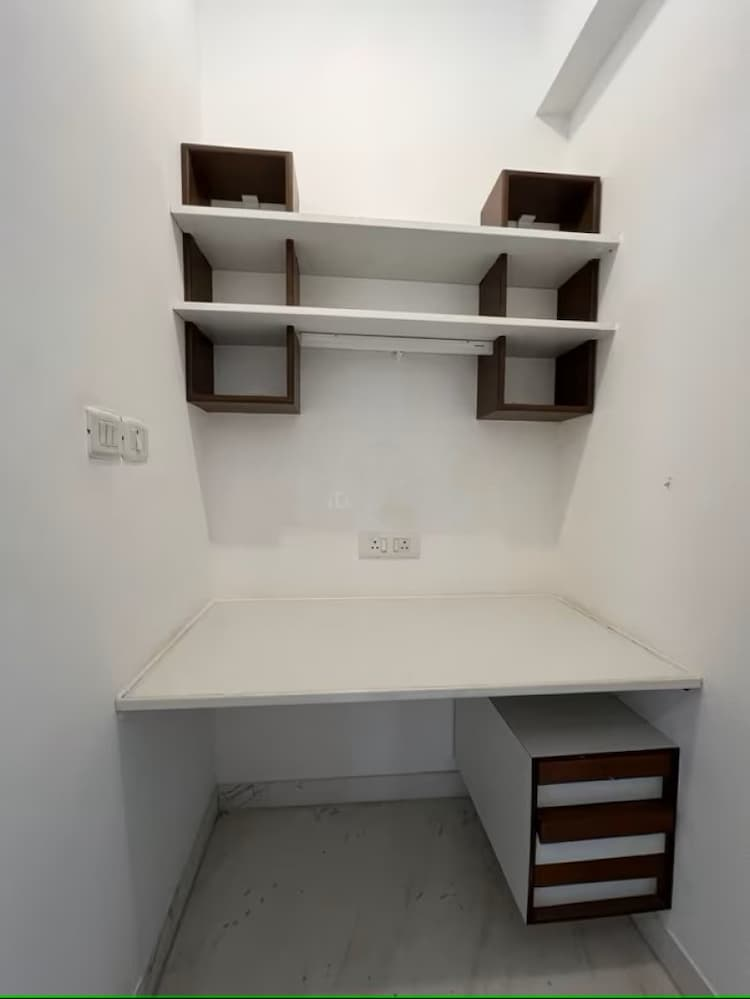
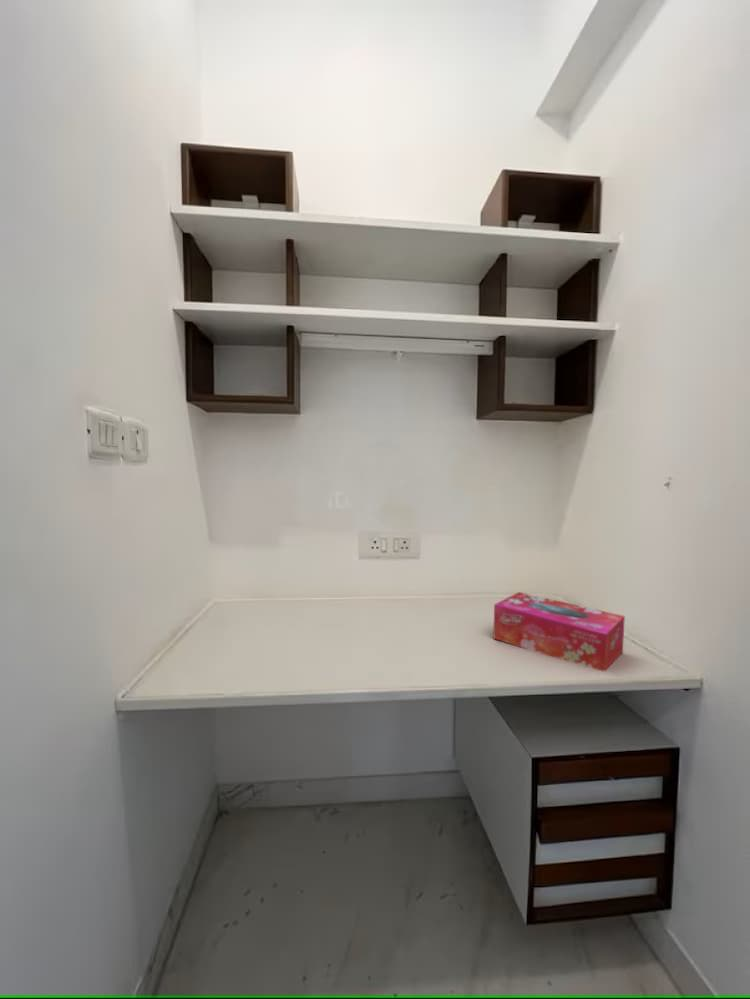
+ tissue box (556, 627)
